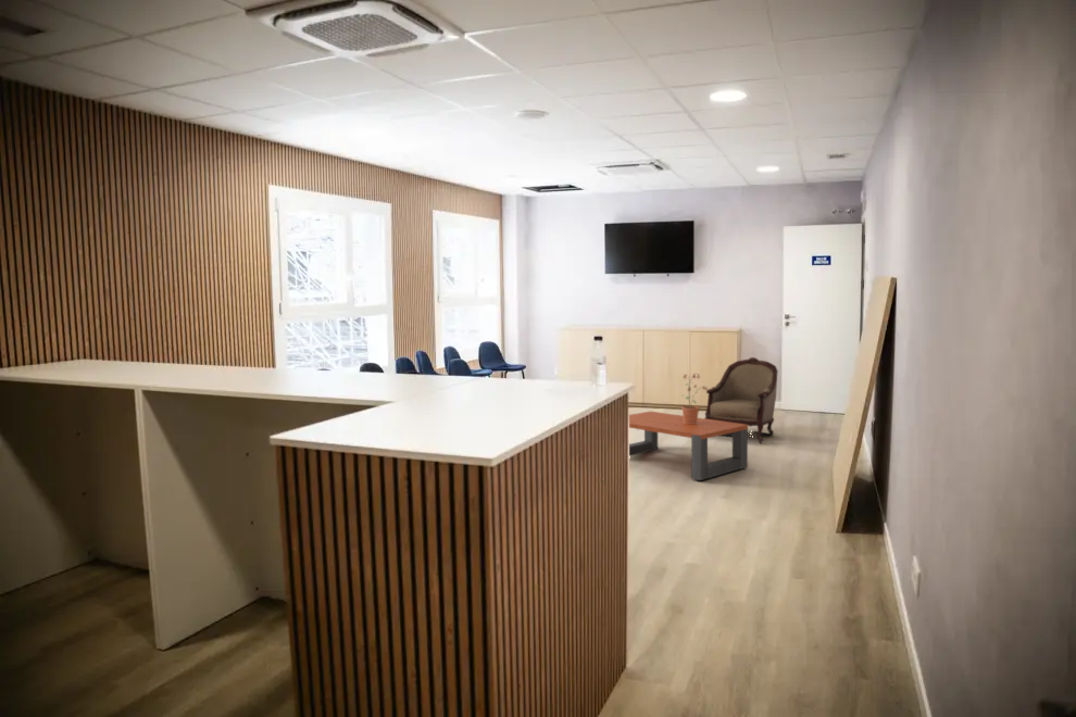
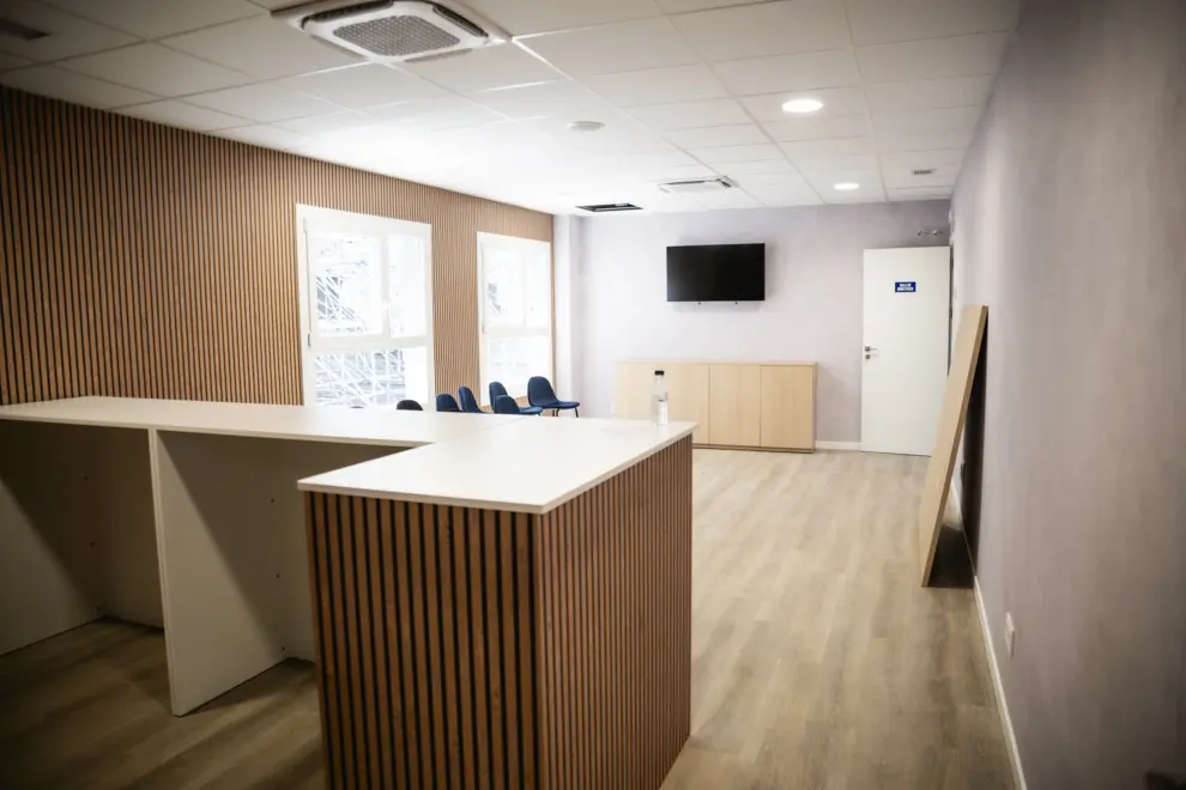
- potted plant (692, 399)
- armchair (741, 398)
- coffee table (674, 435)
